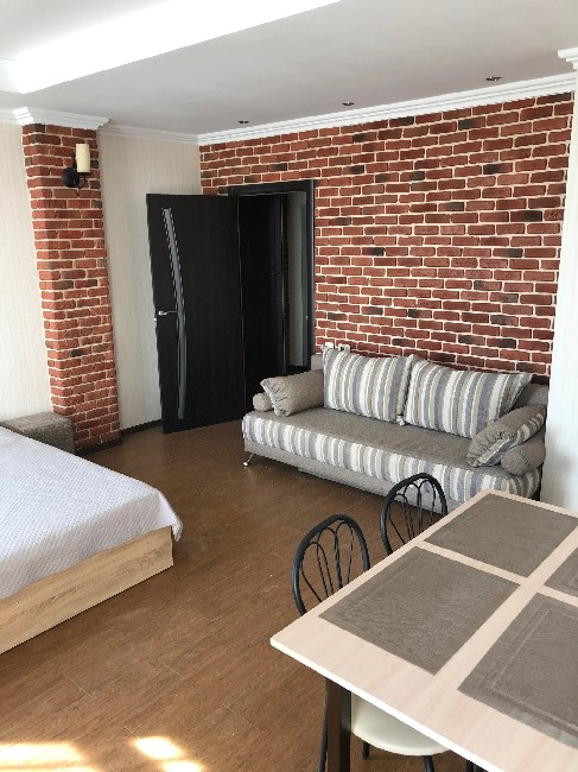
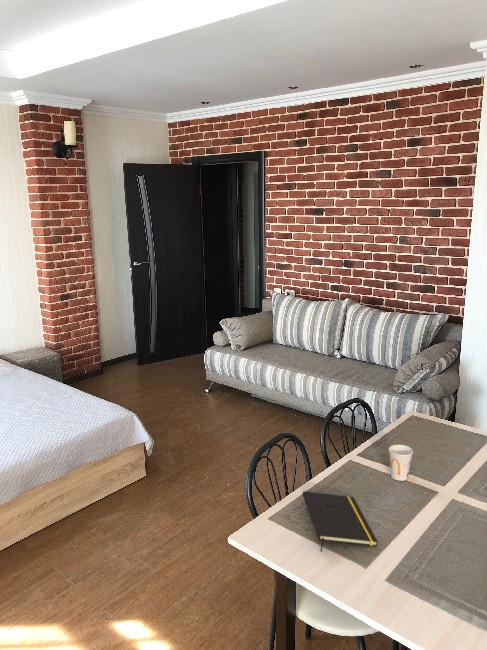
+ notepad (337, 516)
+ cup (400, 463)
